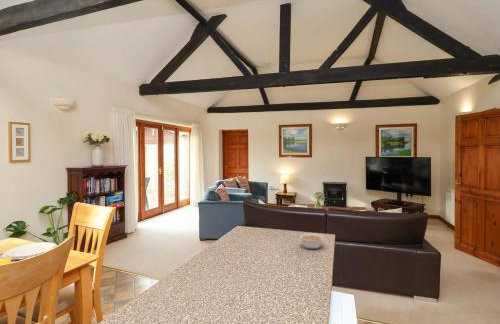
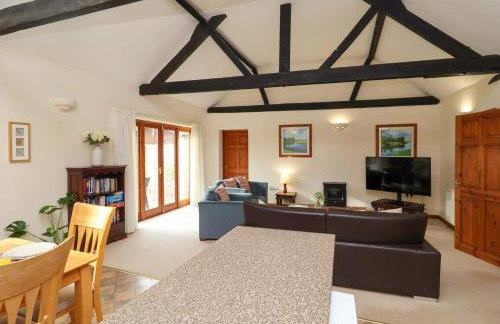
- legume (311, 240)
